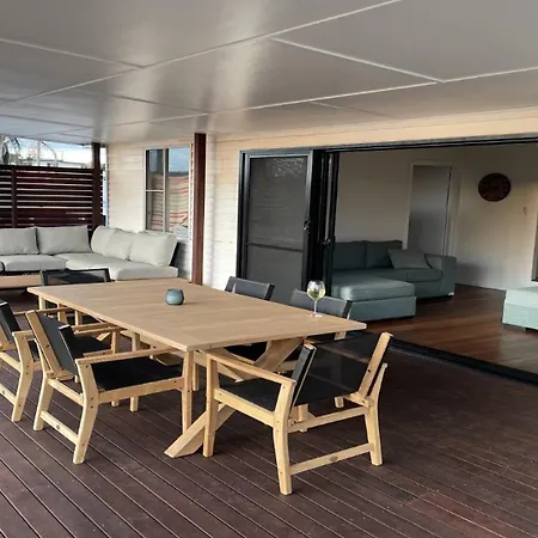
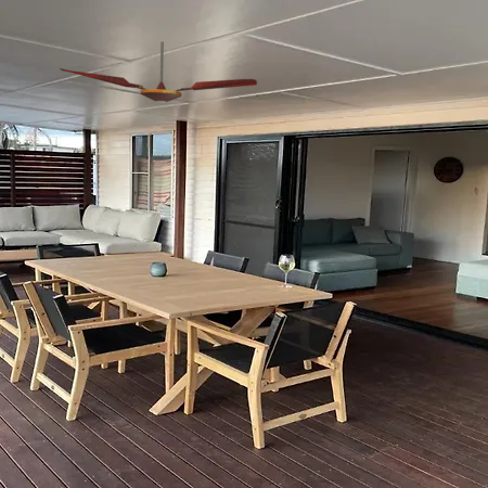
+ ceiling fan (160, 75)
